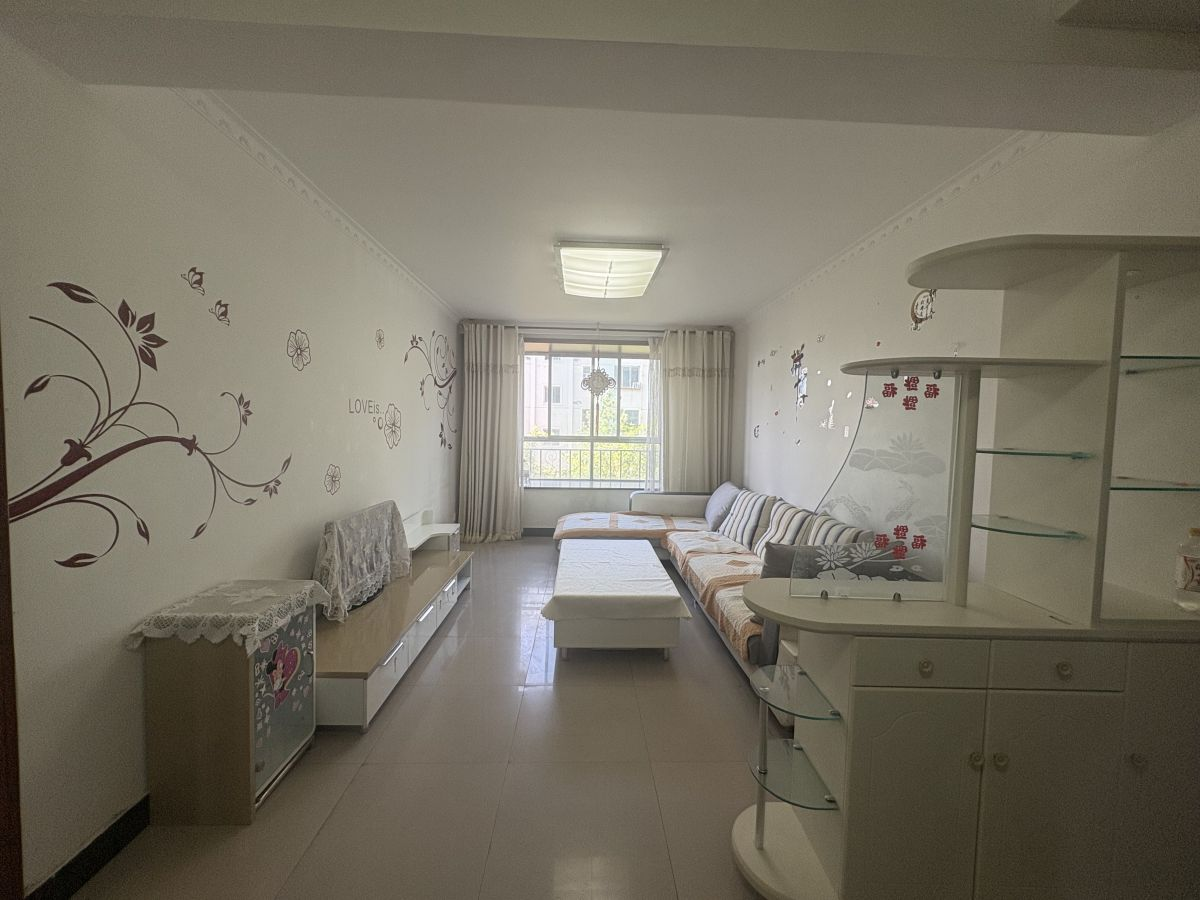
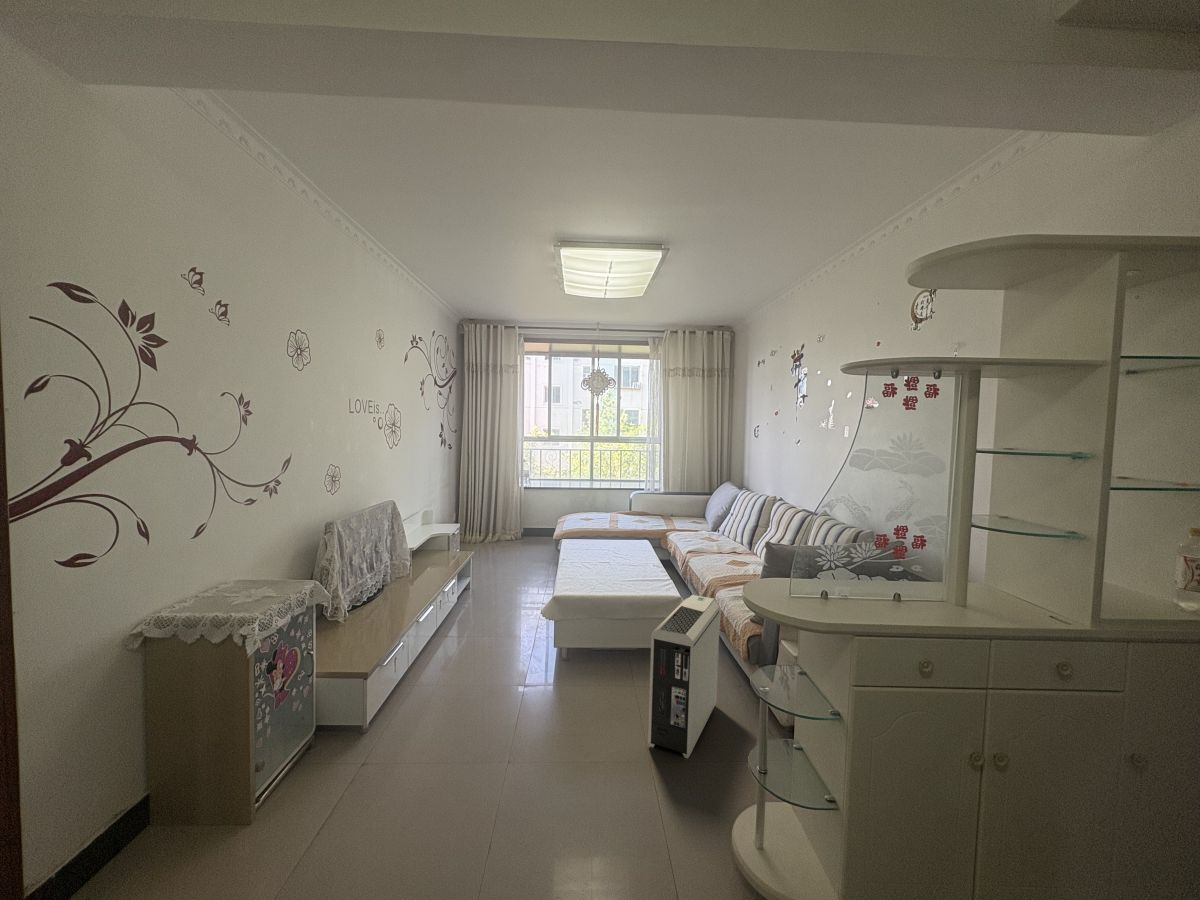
+ air purifier (686, 669)
